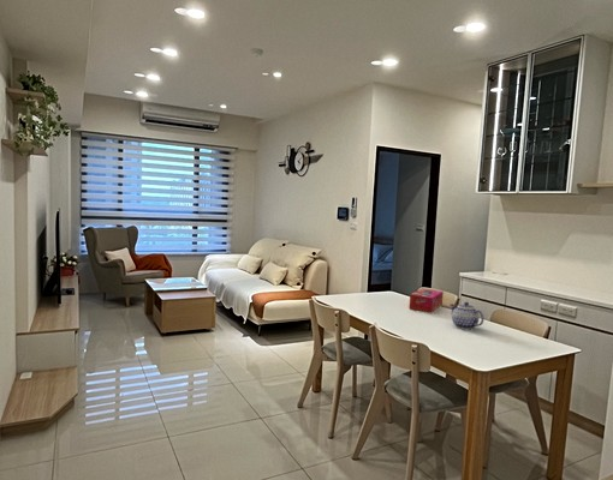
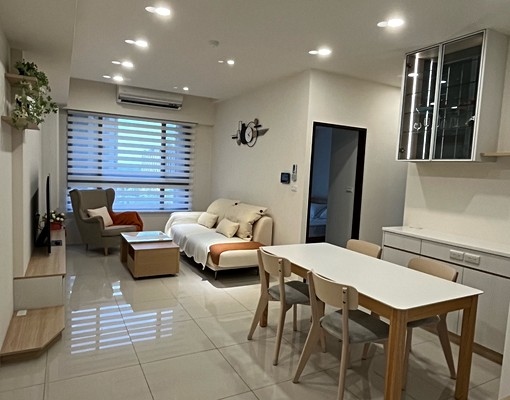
- teapot (465, 314)
- tissue box (425, 299)
